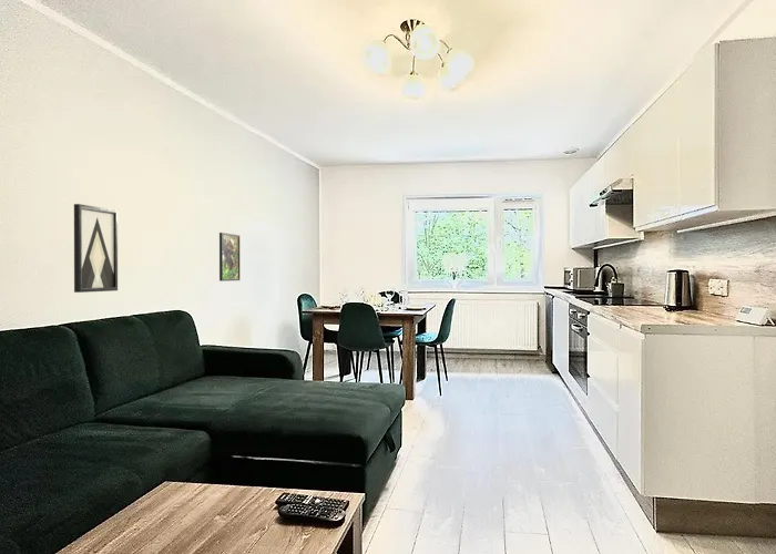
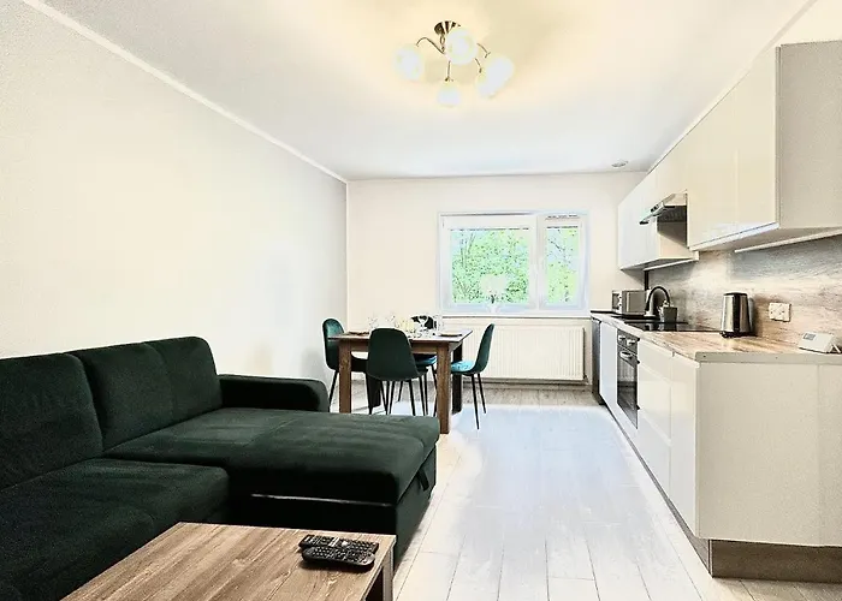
- wall art (96, 249)
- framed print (229, 257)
